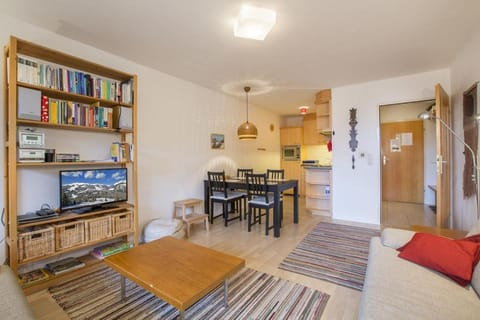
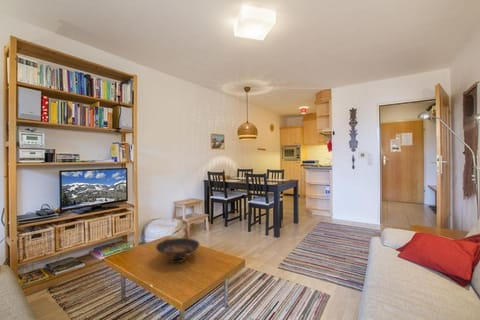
+ decorative bowl (178, 251)
